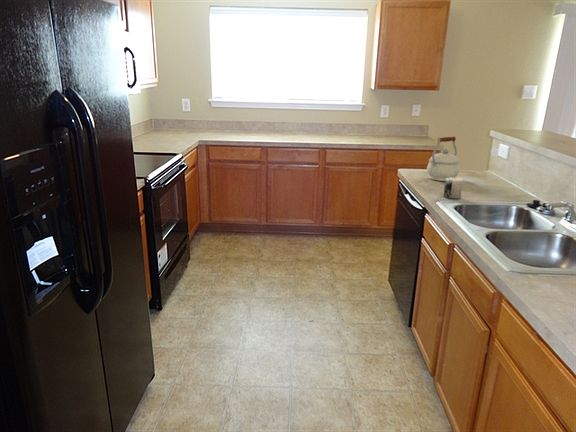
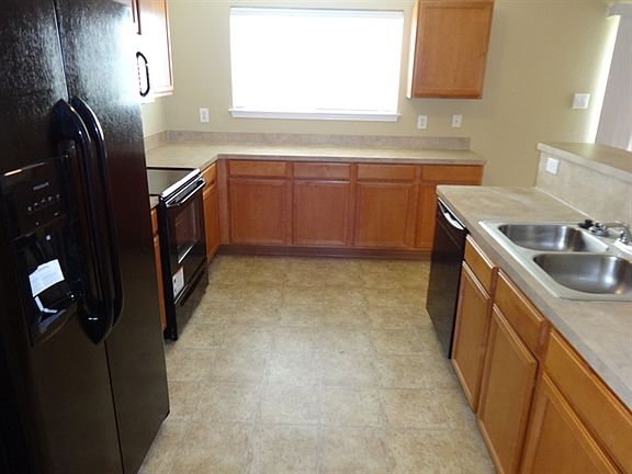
- kettle (446, 157)
- mug (452, 186)
